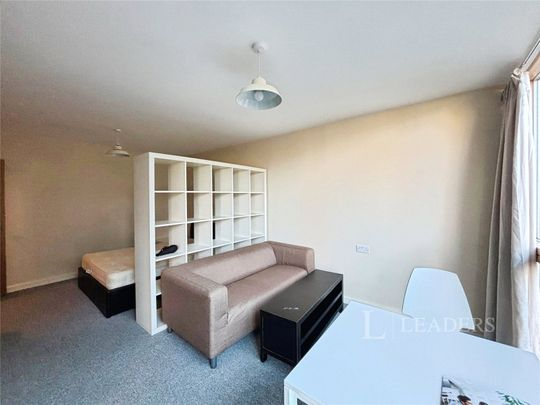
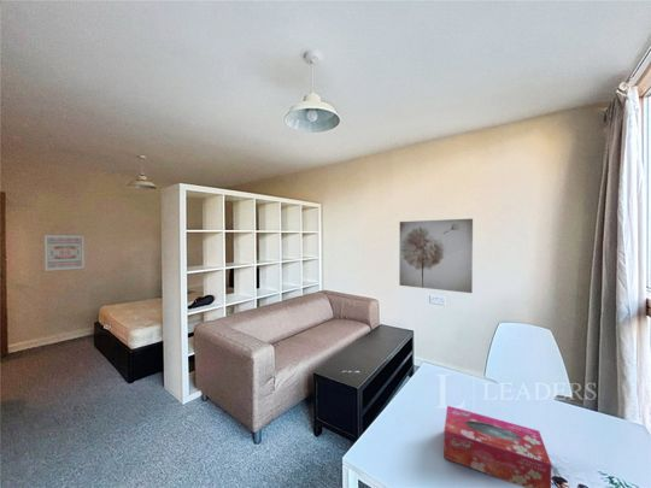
+ wall art (433, 254)
+ tissue box (491, 443)
+ wall art (65, 252)
